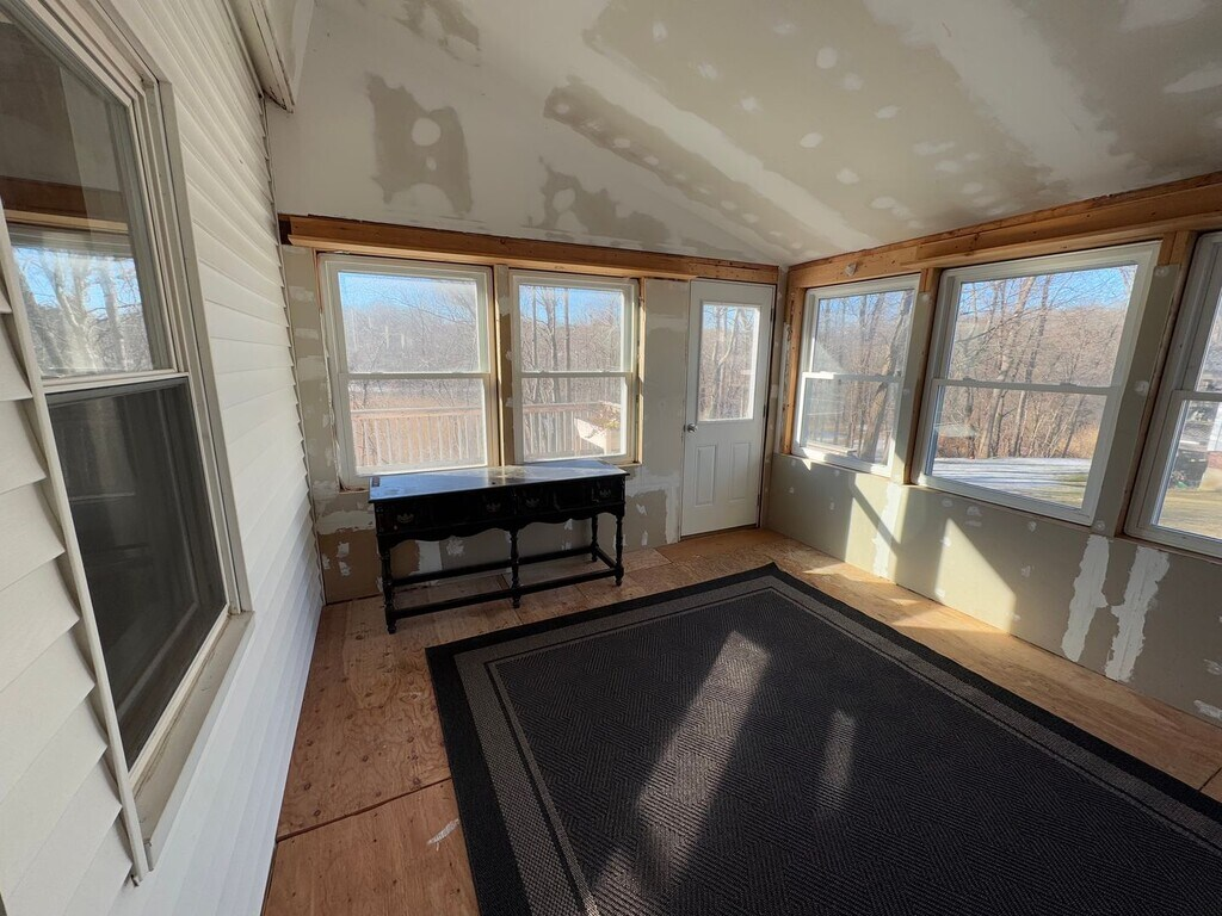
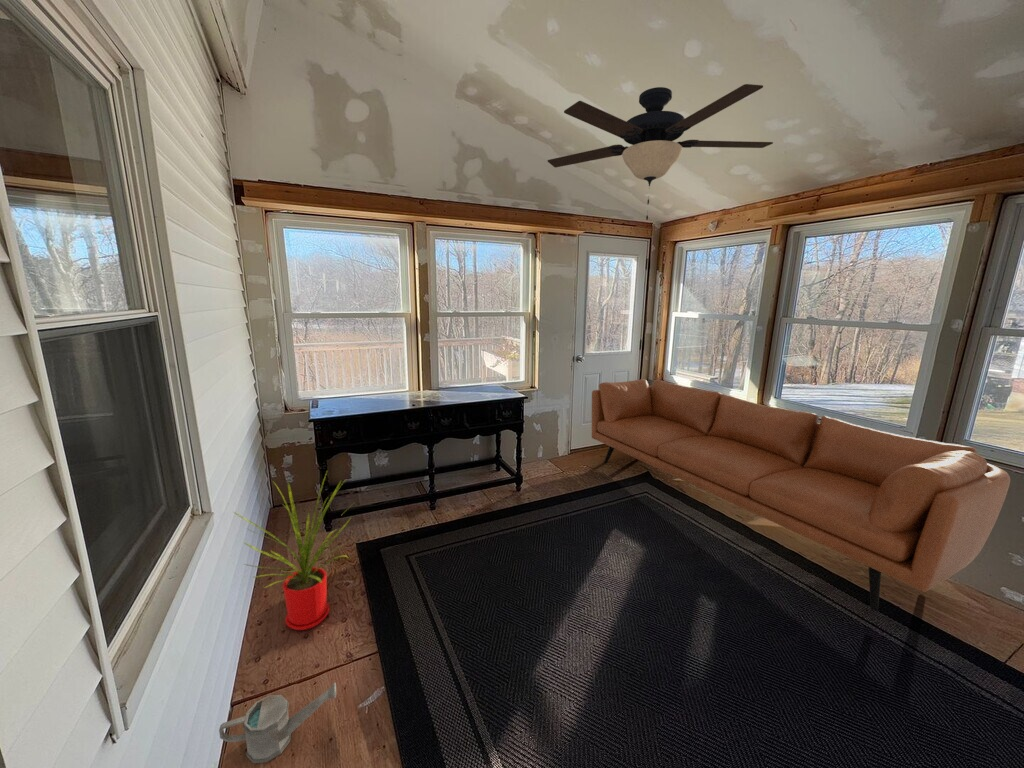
+ leather (734, 457)
+ ceiling fan (651, 161)
+ house plant (300, 554)
+ watering can (281, 720)
